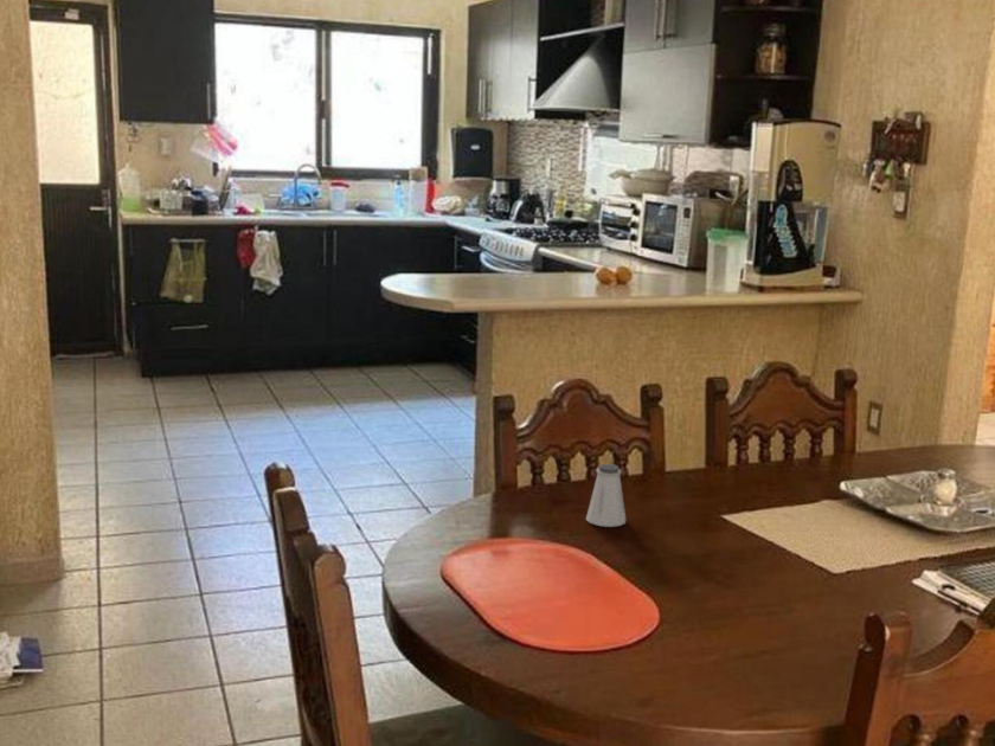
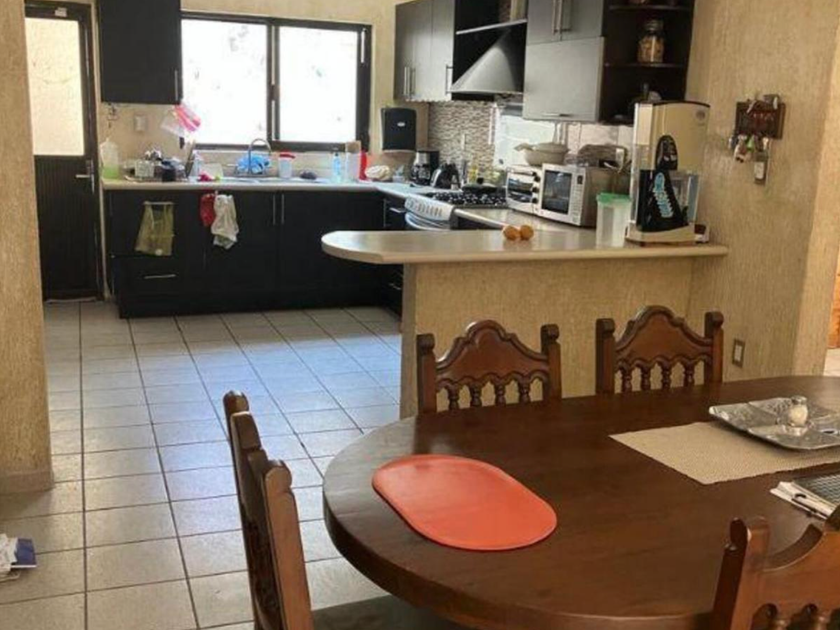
- saltshaker (606, 493)
